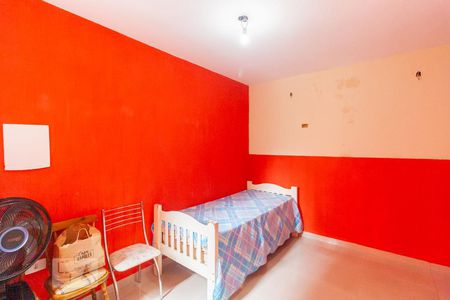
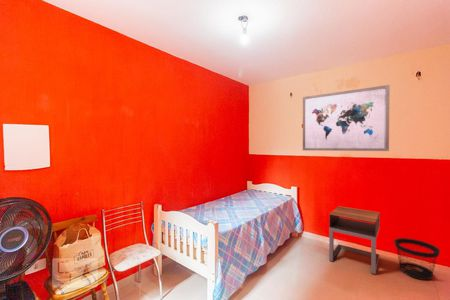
+ nightstand (354, 235)
+ wastebasket (415, 259)
+ wall art (341, 121)
